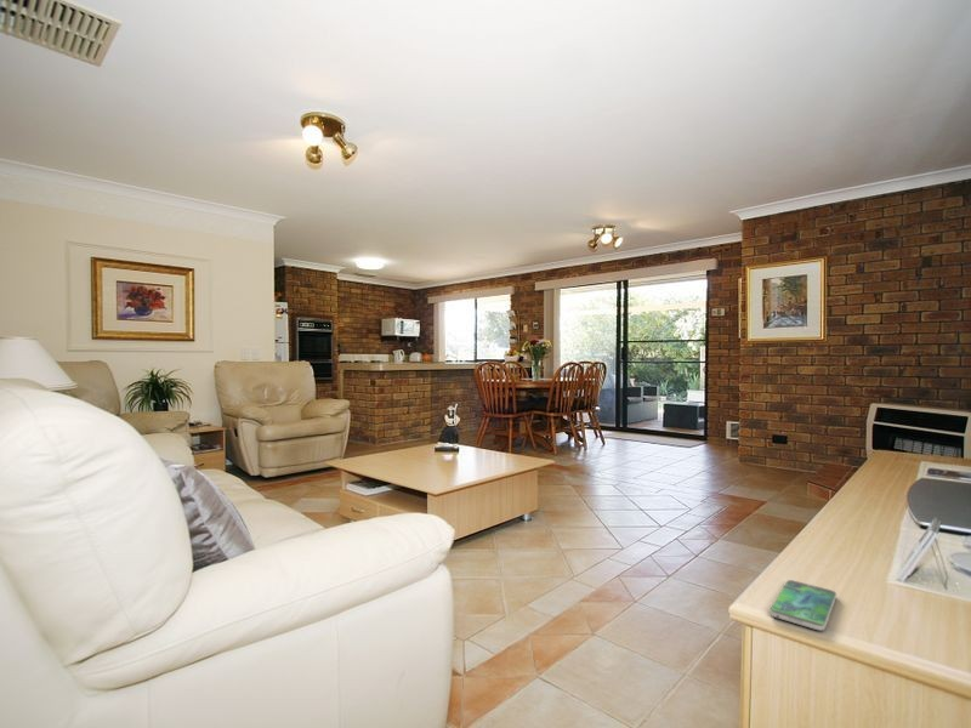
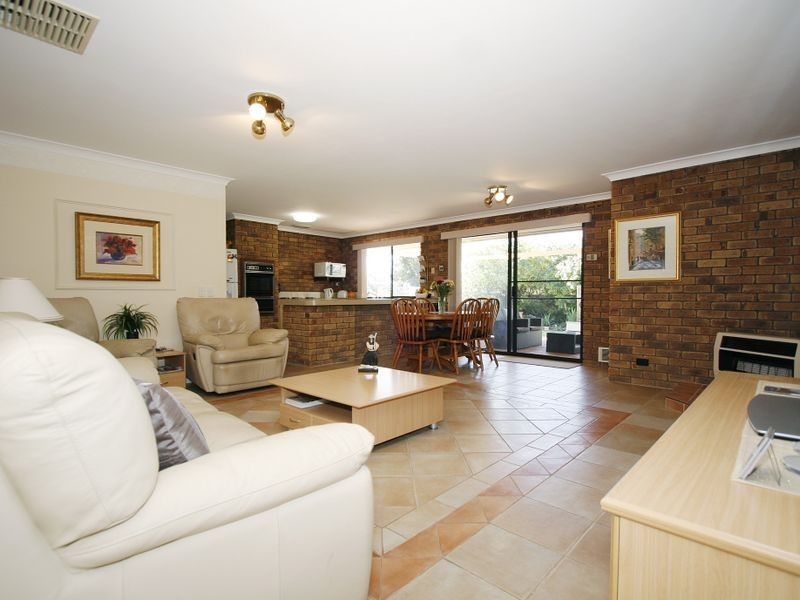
- smartphone (804, 602)
